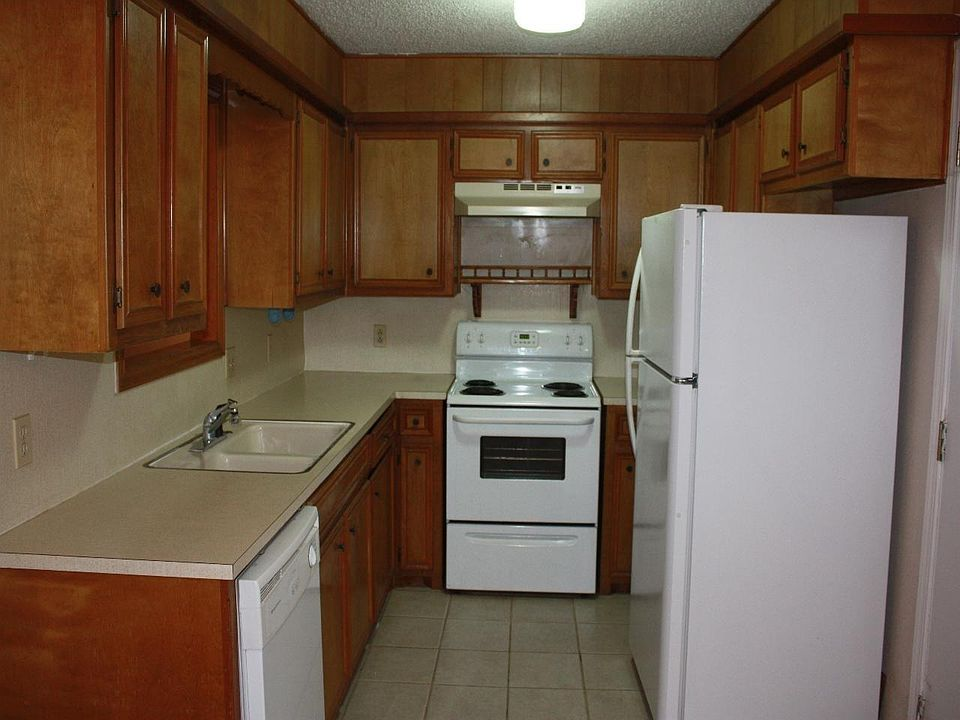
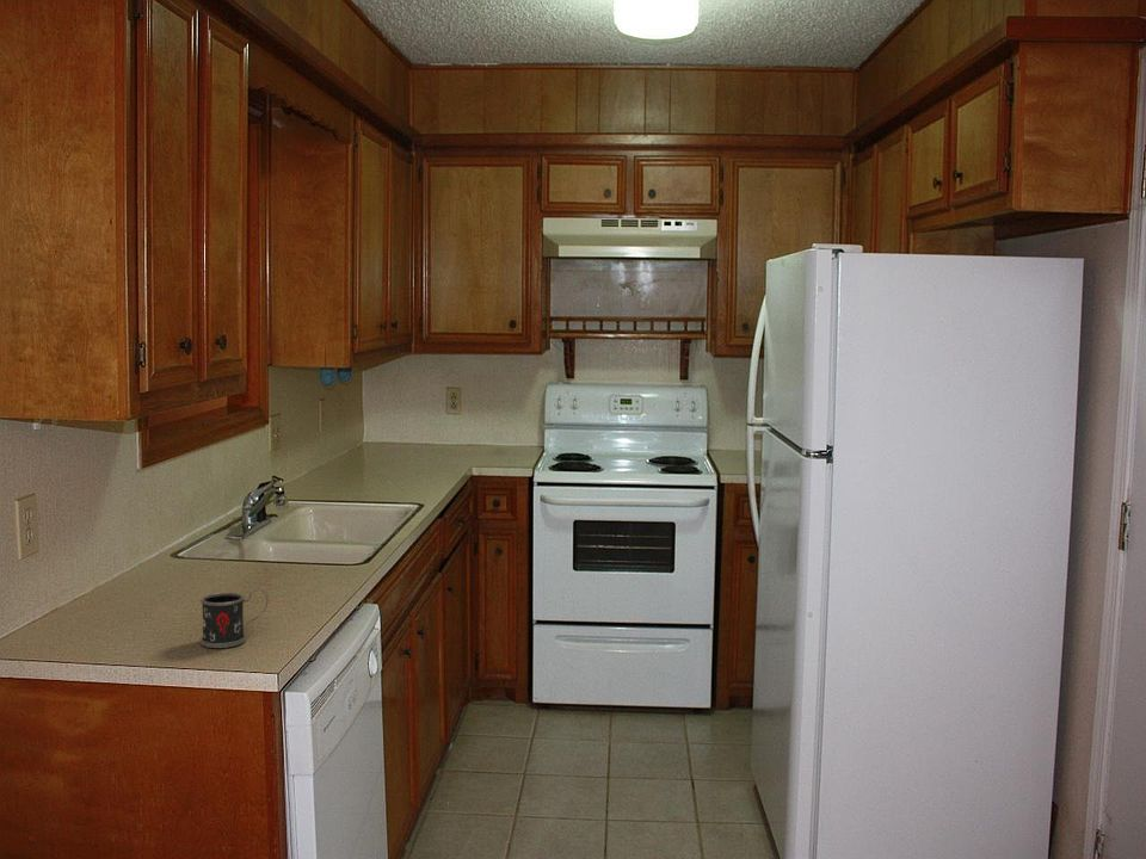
+ mug (234, 614)
